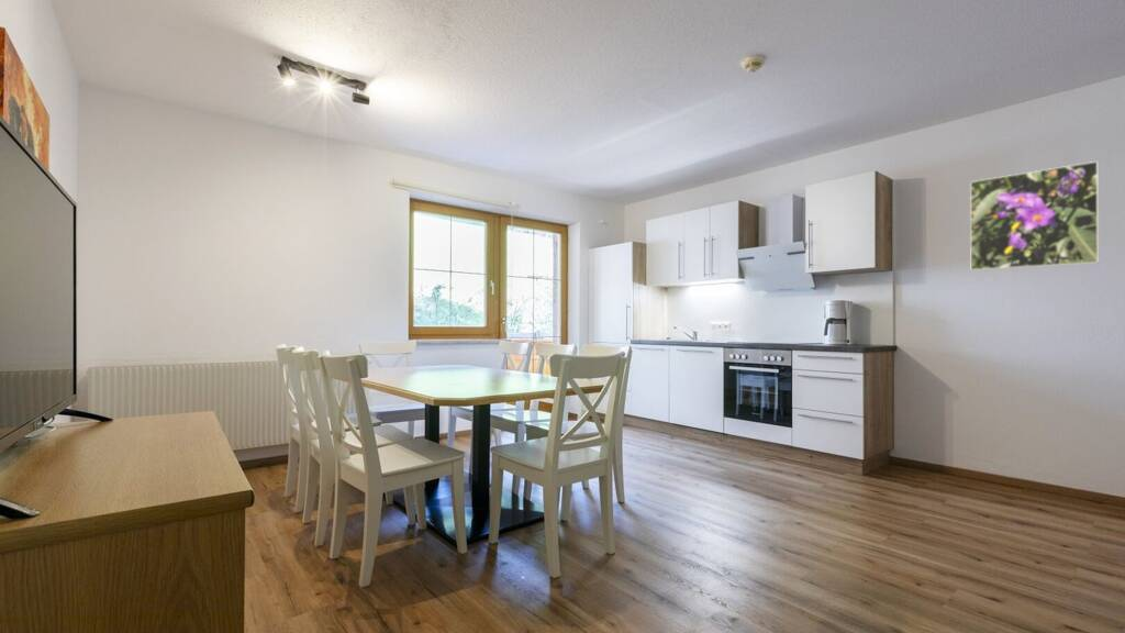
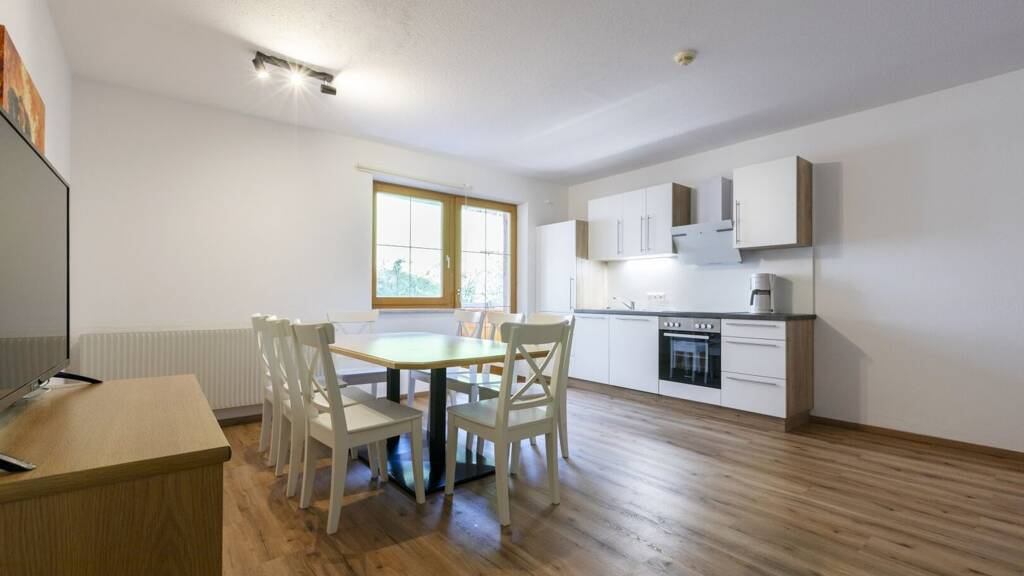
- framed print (1029, 219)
